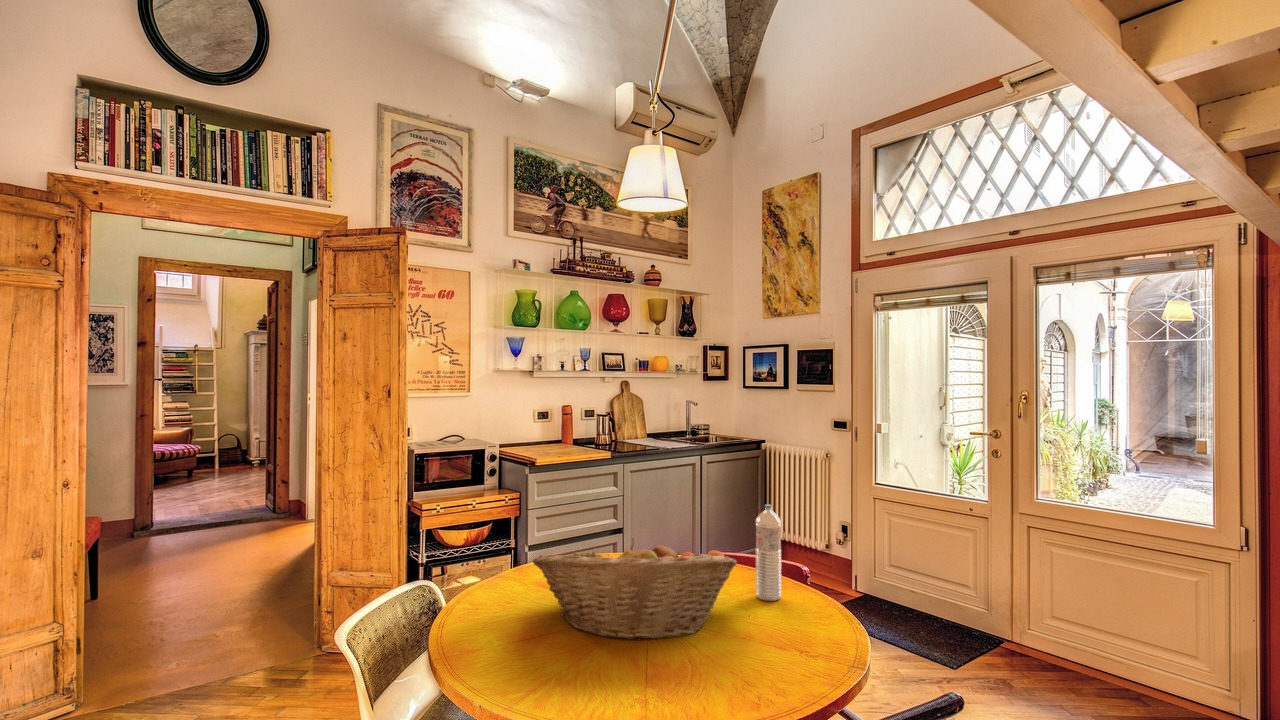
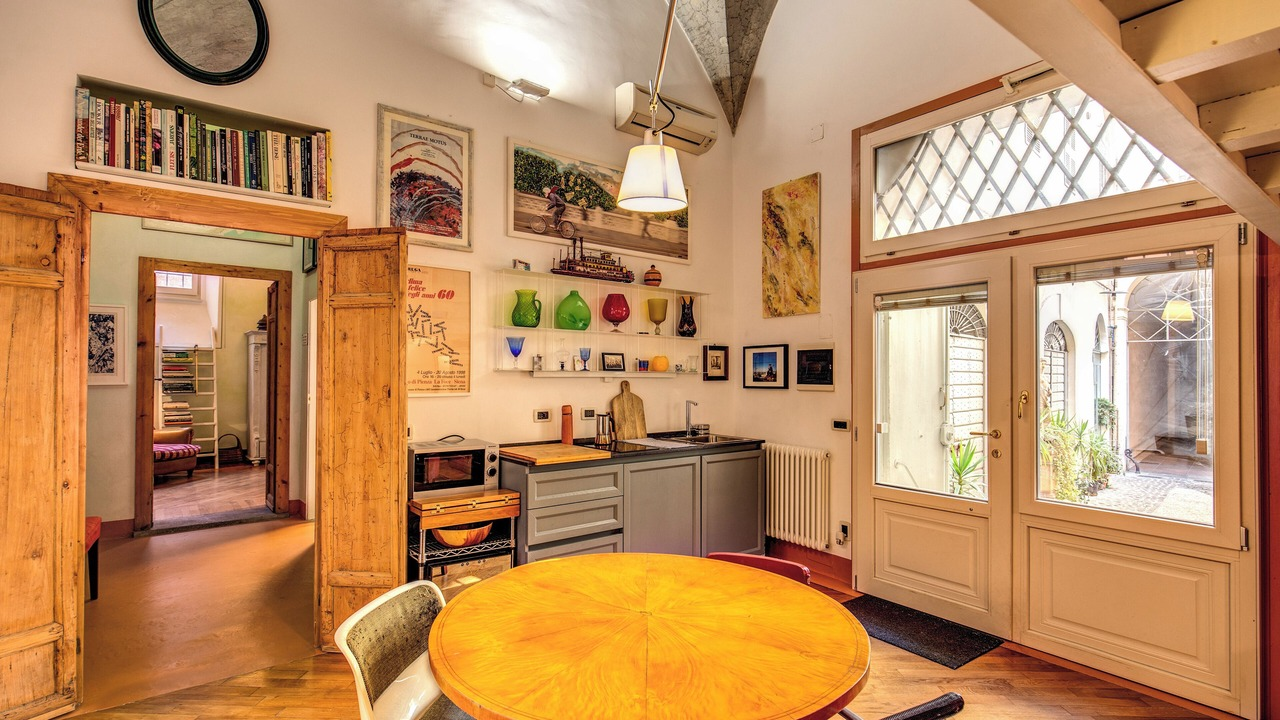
- fruit basket (634, 577)
- water bottle (768, 550)
